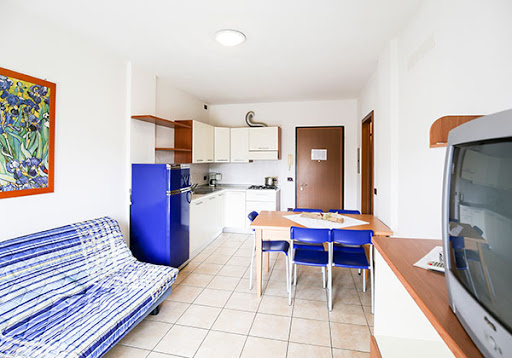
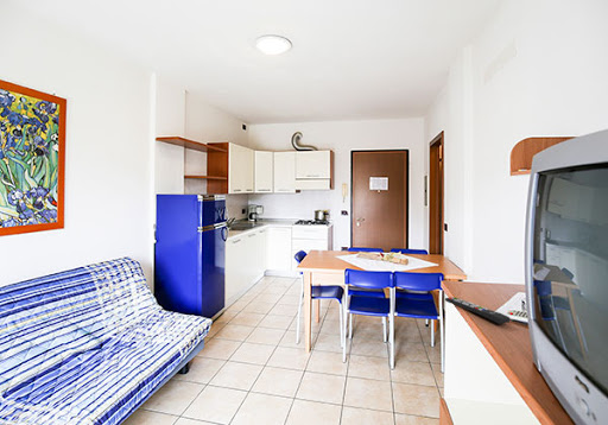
+ remote control (474, 307)
